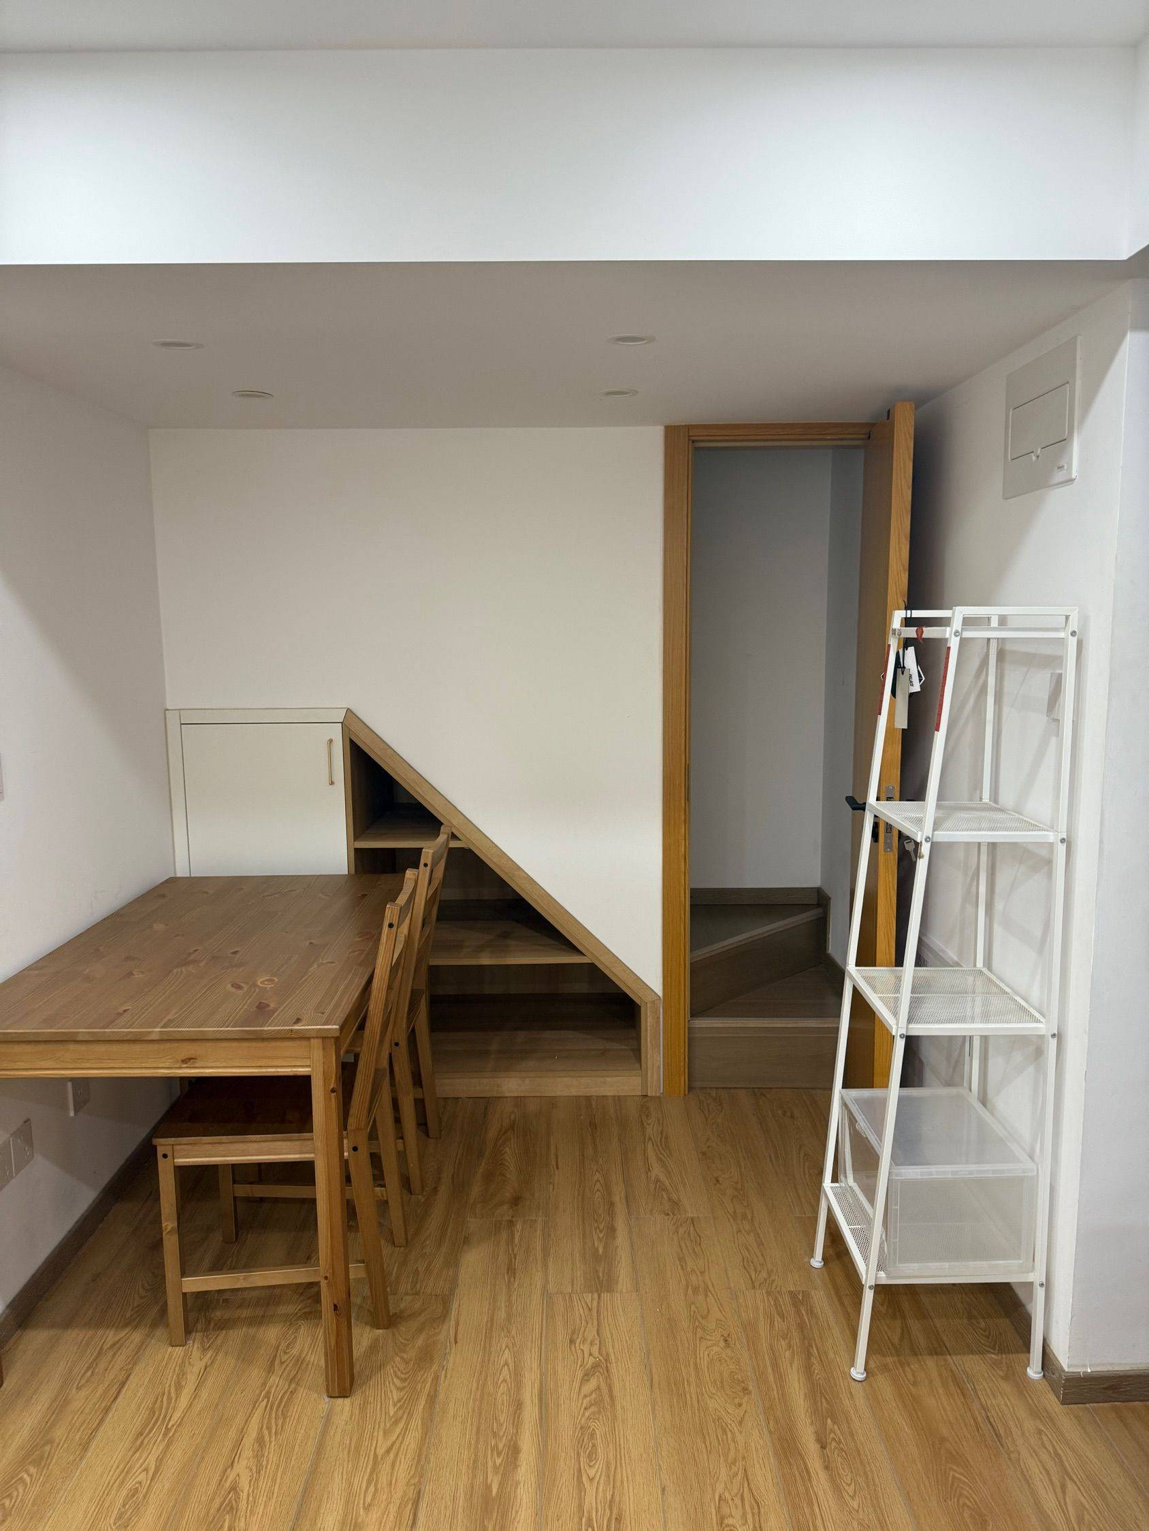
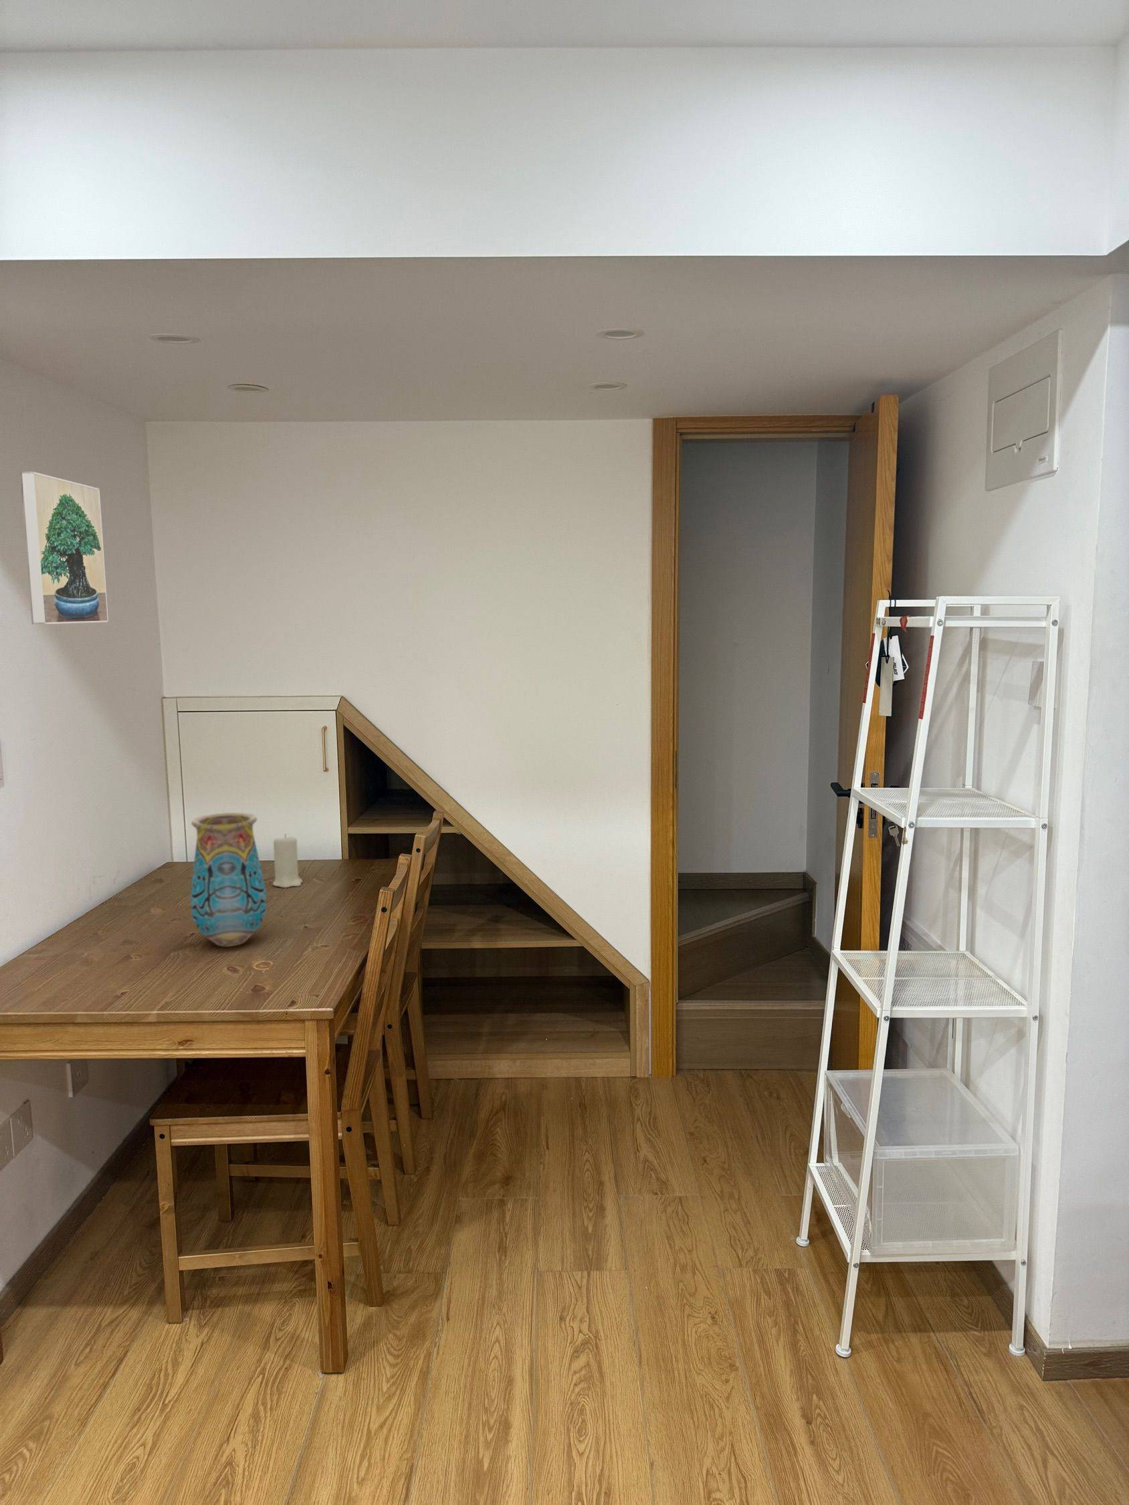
+ candle (286, 859)
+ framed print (68, 553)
+ vase (228, 880)
